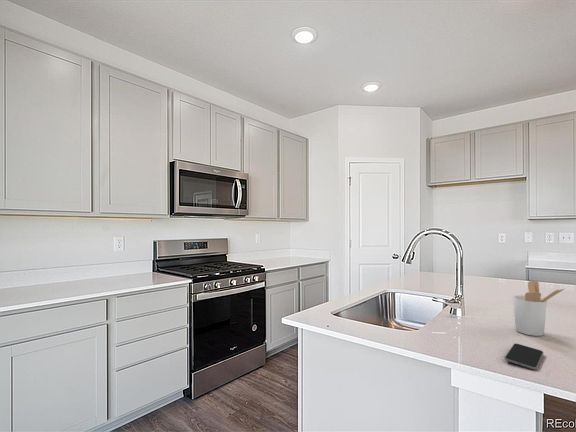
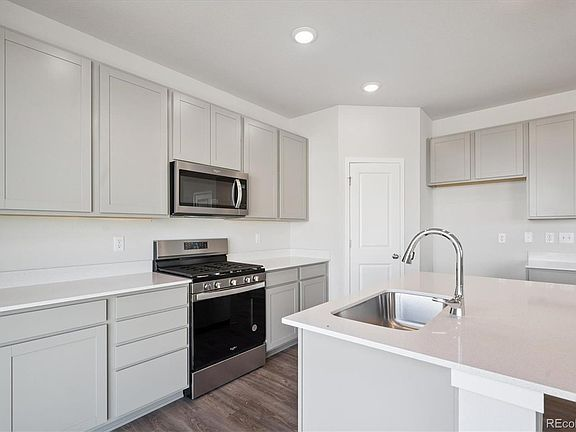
- smartphone (524, 355)
- utensil holder (538, 308)
